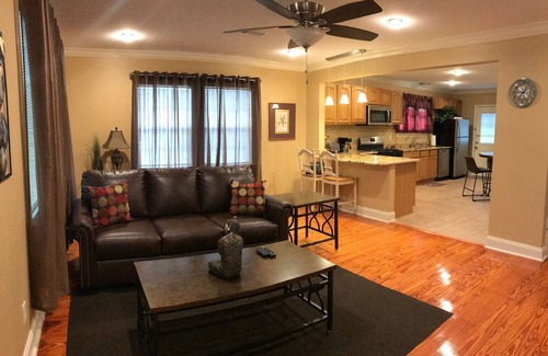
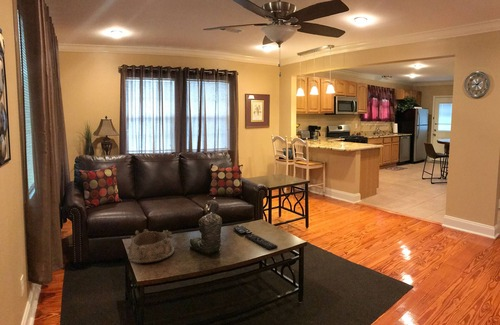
+ remote control (260, 240)
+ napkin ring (151, 244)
